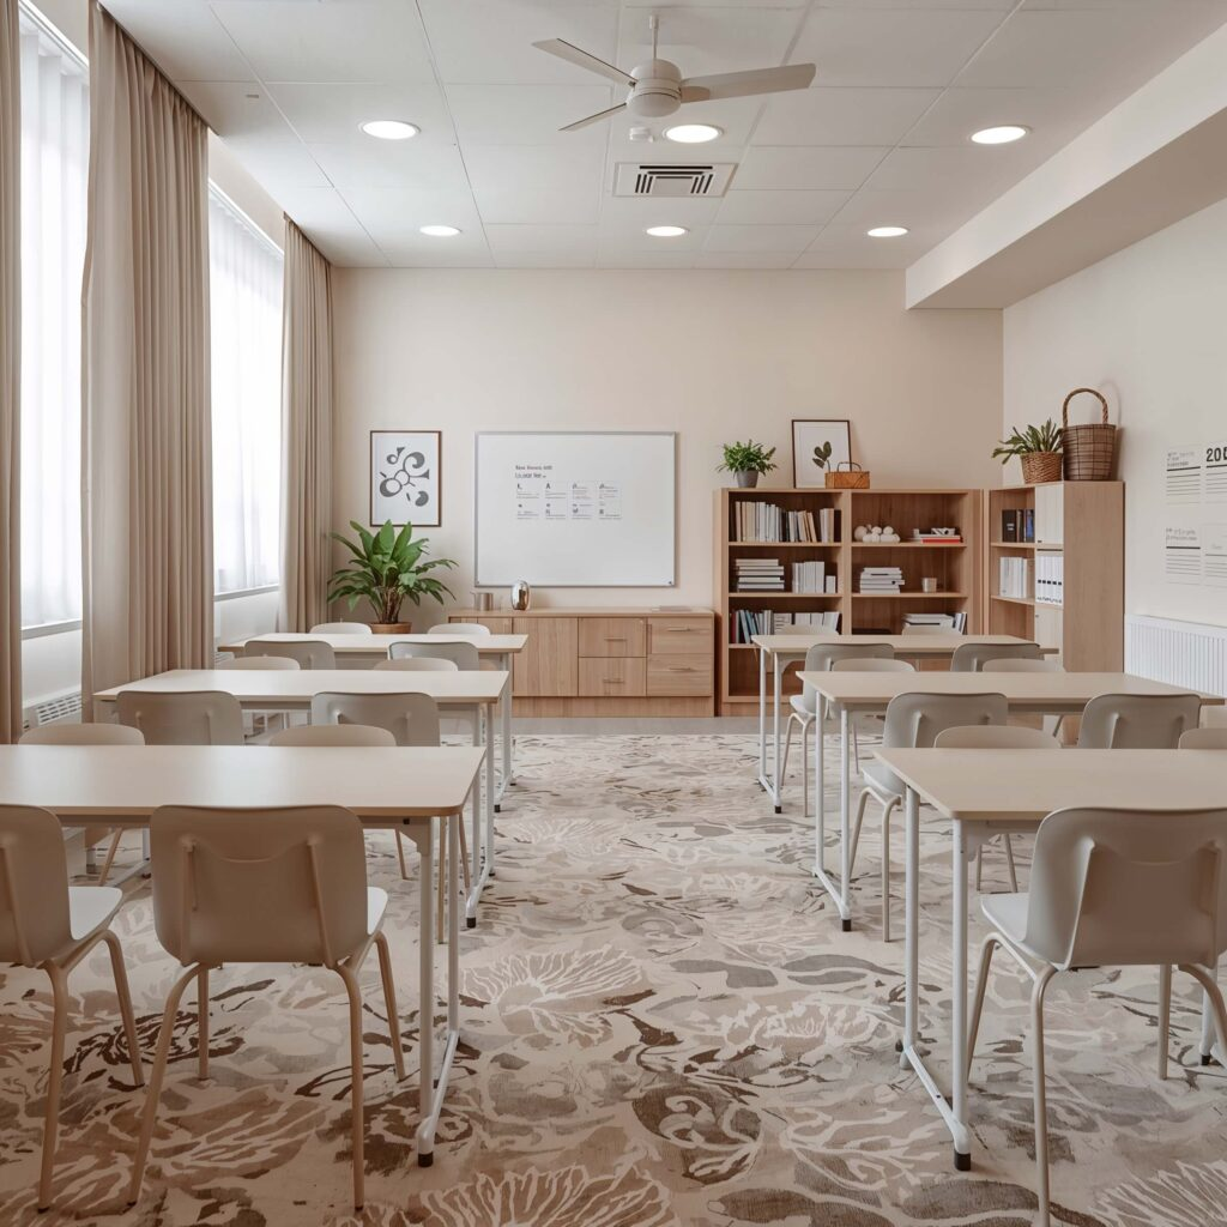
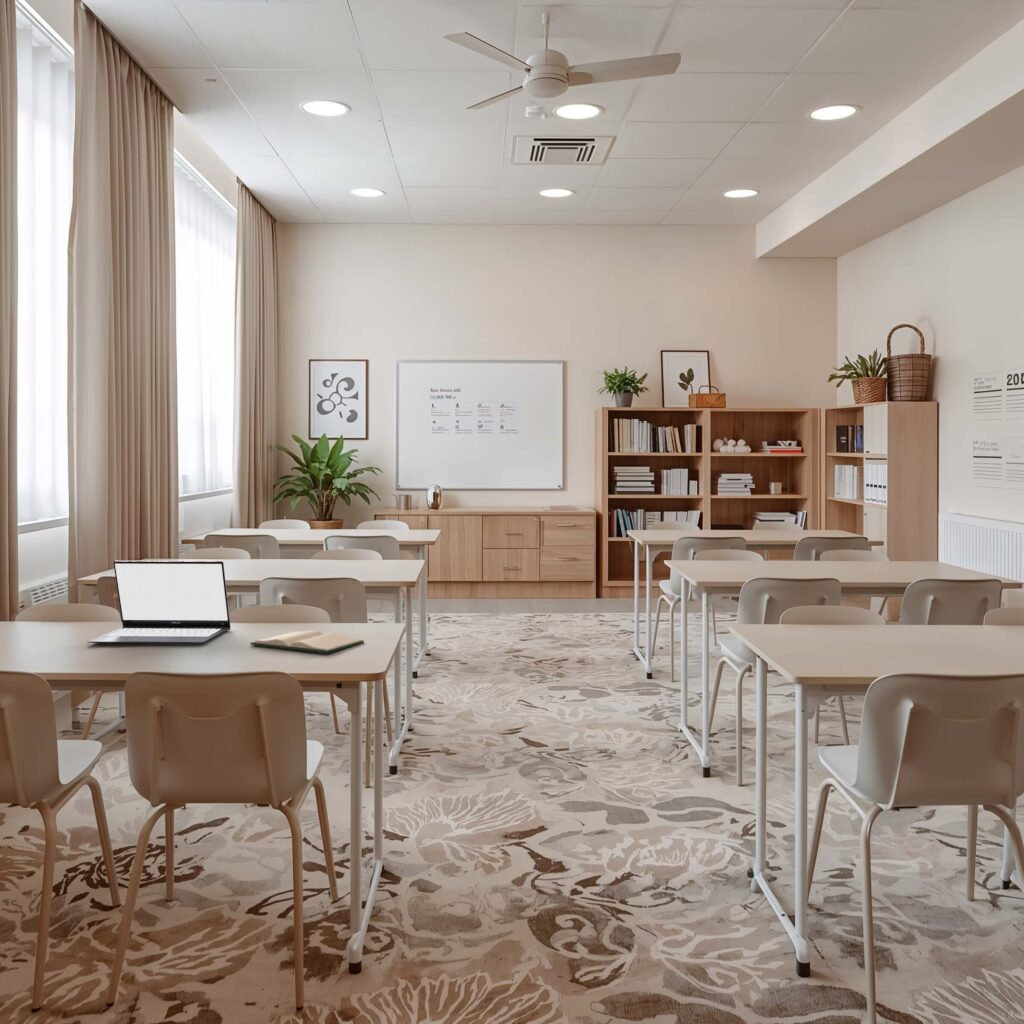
+ hardback book (307, 639)
+ laptop (160, 600)
